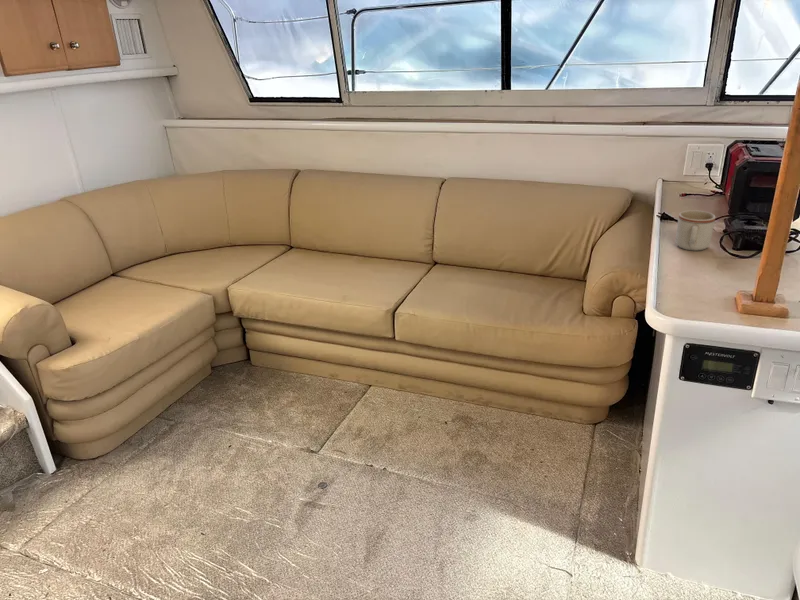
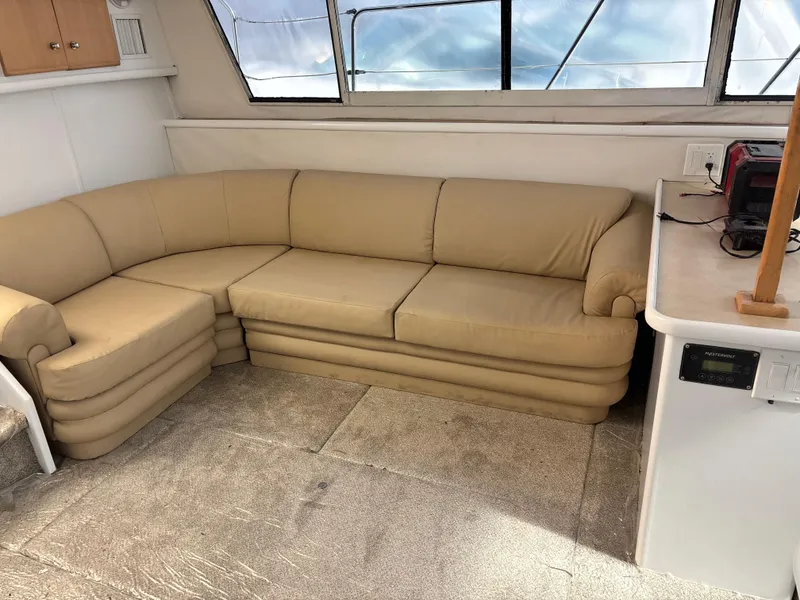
- mug (694, 232)
